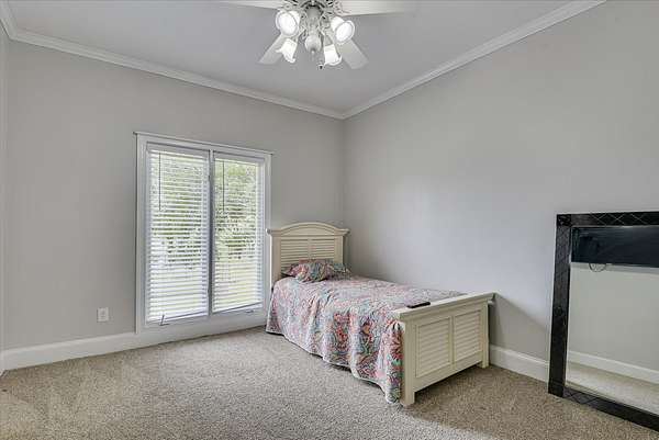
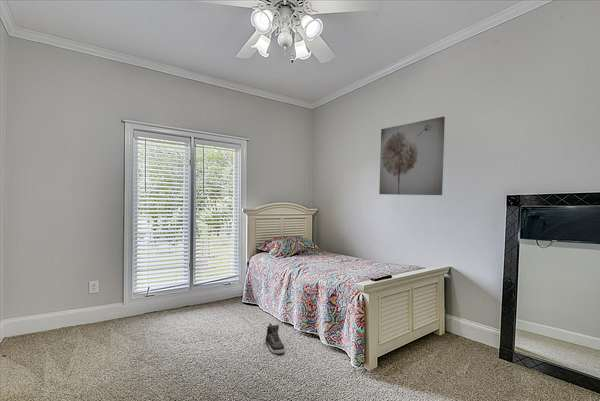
+ wall art (408, 159)
+ sneaker (274, 337)
